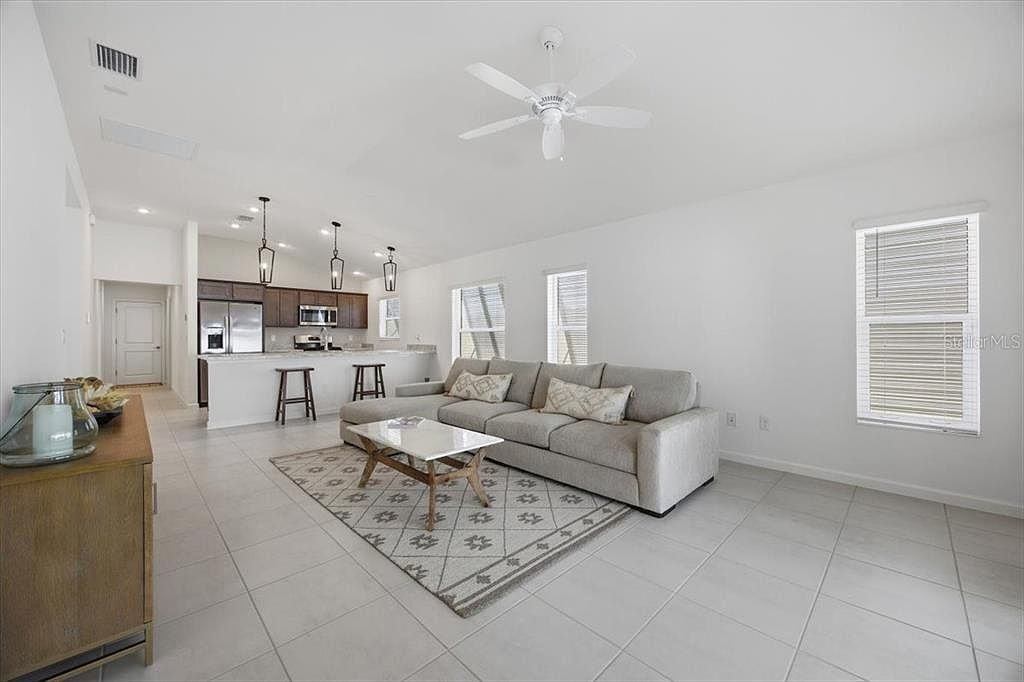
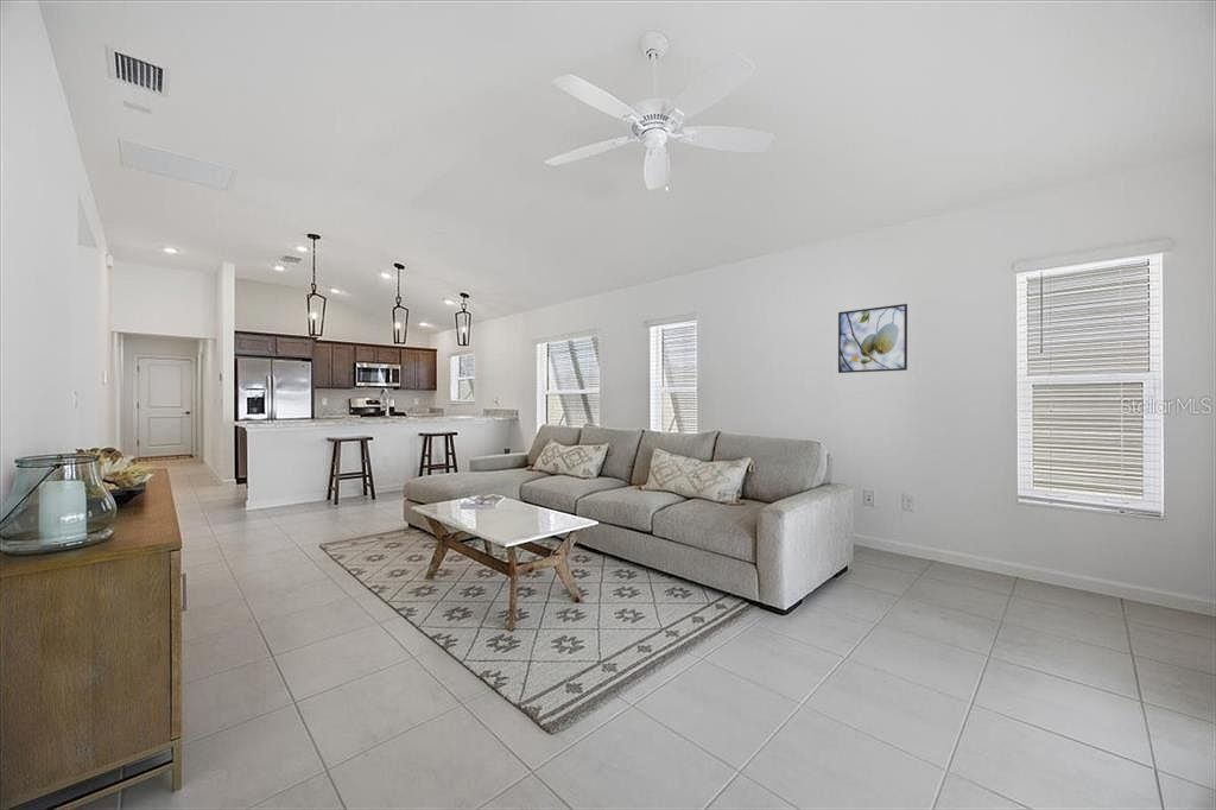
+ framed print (870, 340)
